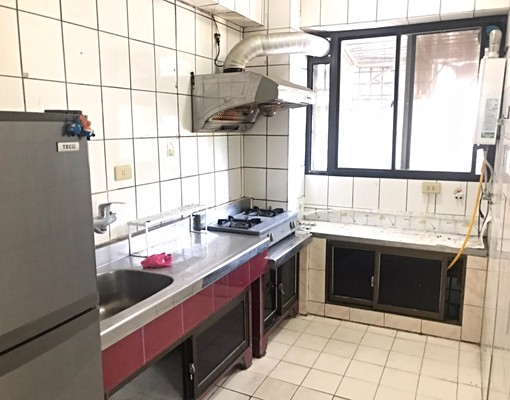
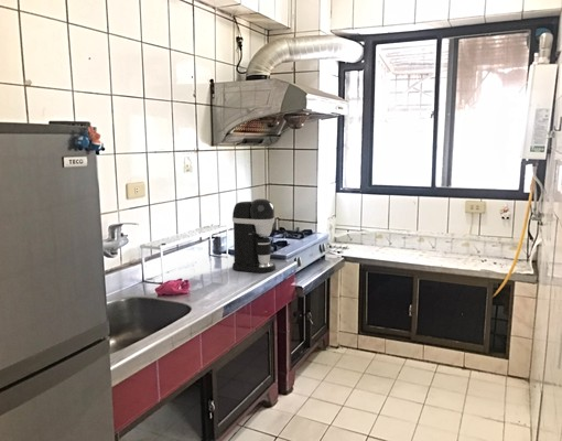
+ coffee maker (253, 234)
